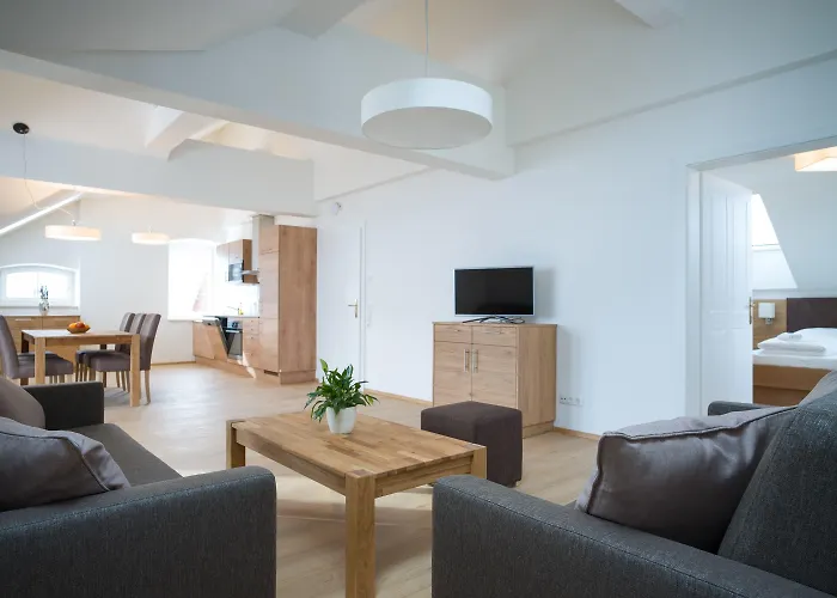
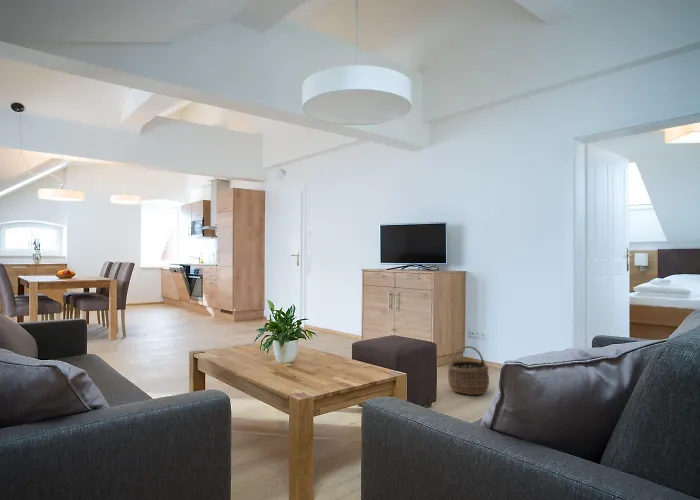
+ wicker basket (468, 368)
